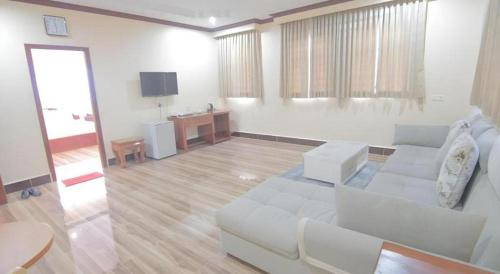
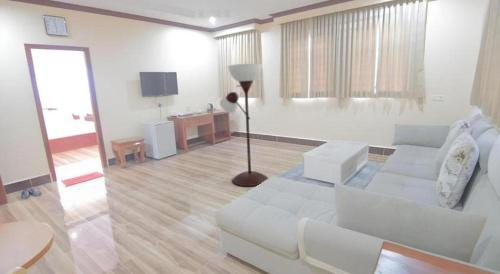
+ floor lamp (246, 124)
